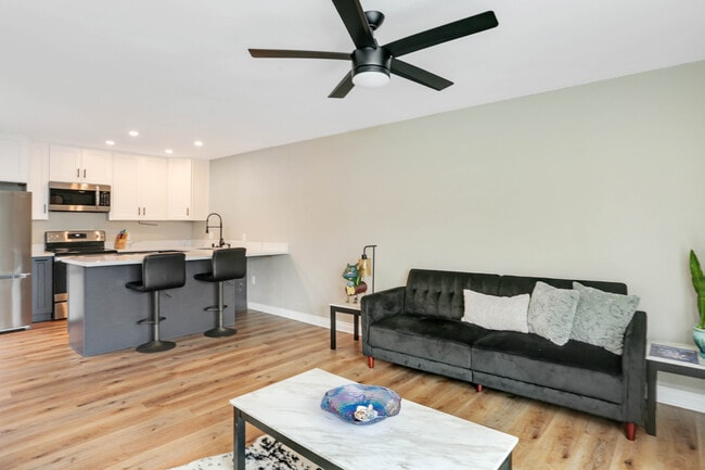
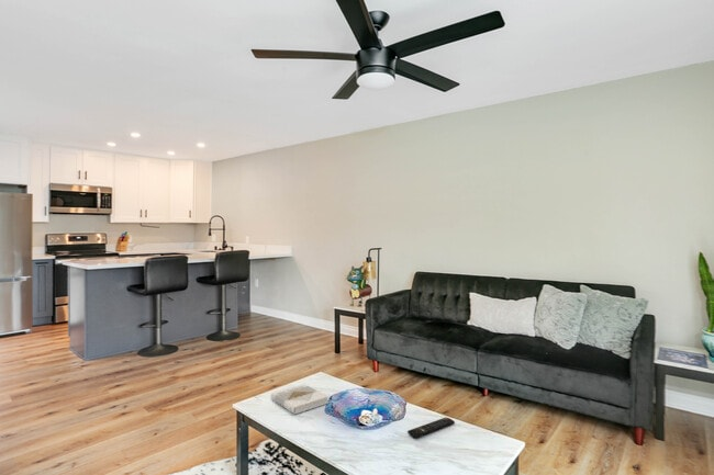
+ book (299, 397)
+ remote control (432, 427)
